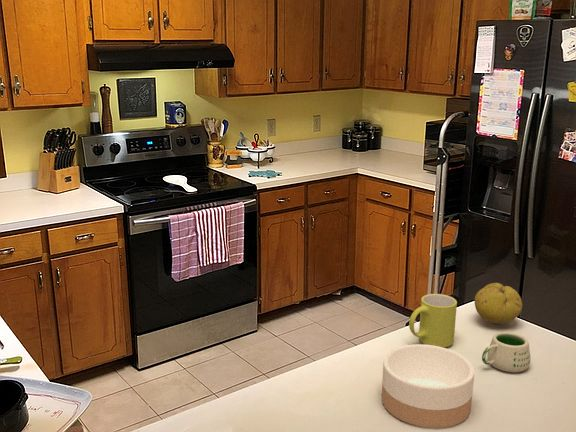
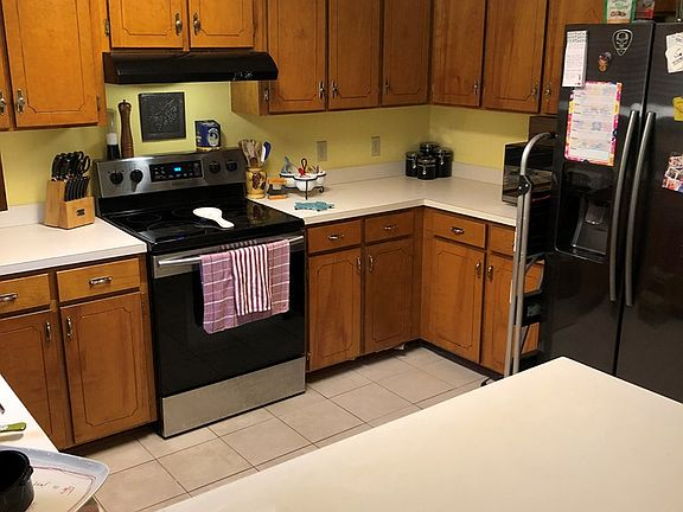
- fruit (497, 304)
- mug (430, 322)
- mug (503, 352)
- bowl (426, 383)
